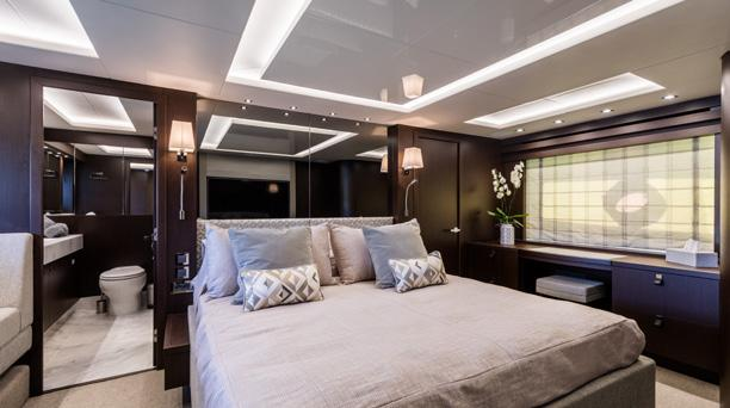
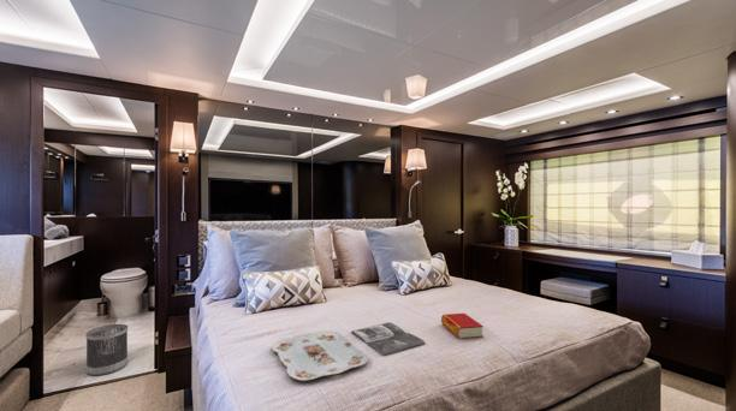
+ serving tray (317, 352)
+ magazine (386, 336)
+ book (461, 324)
+ wastebasket (107, 347)
